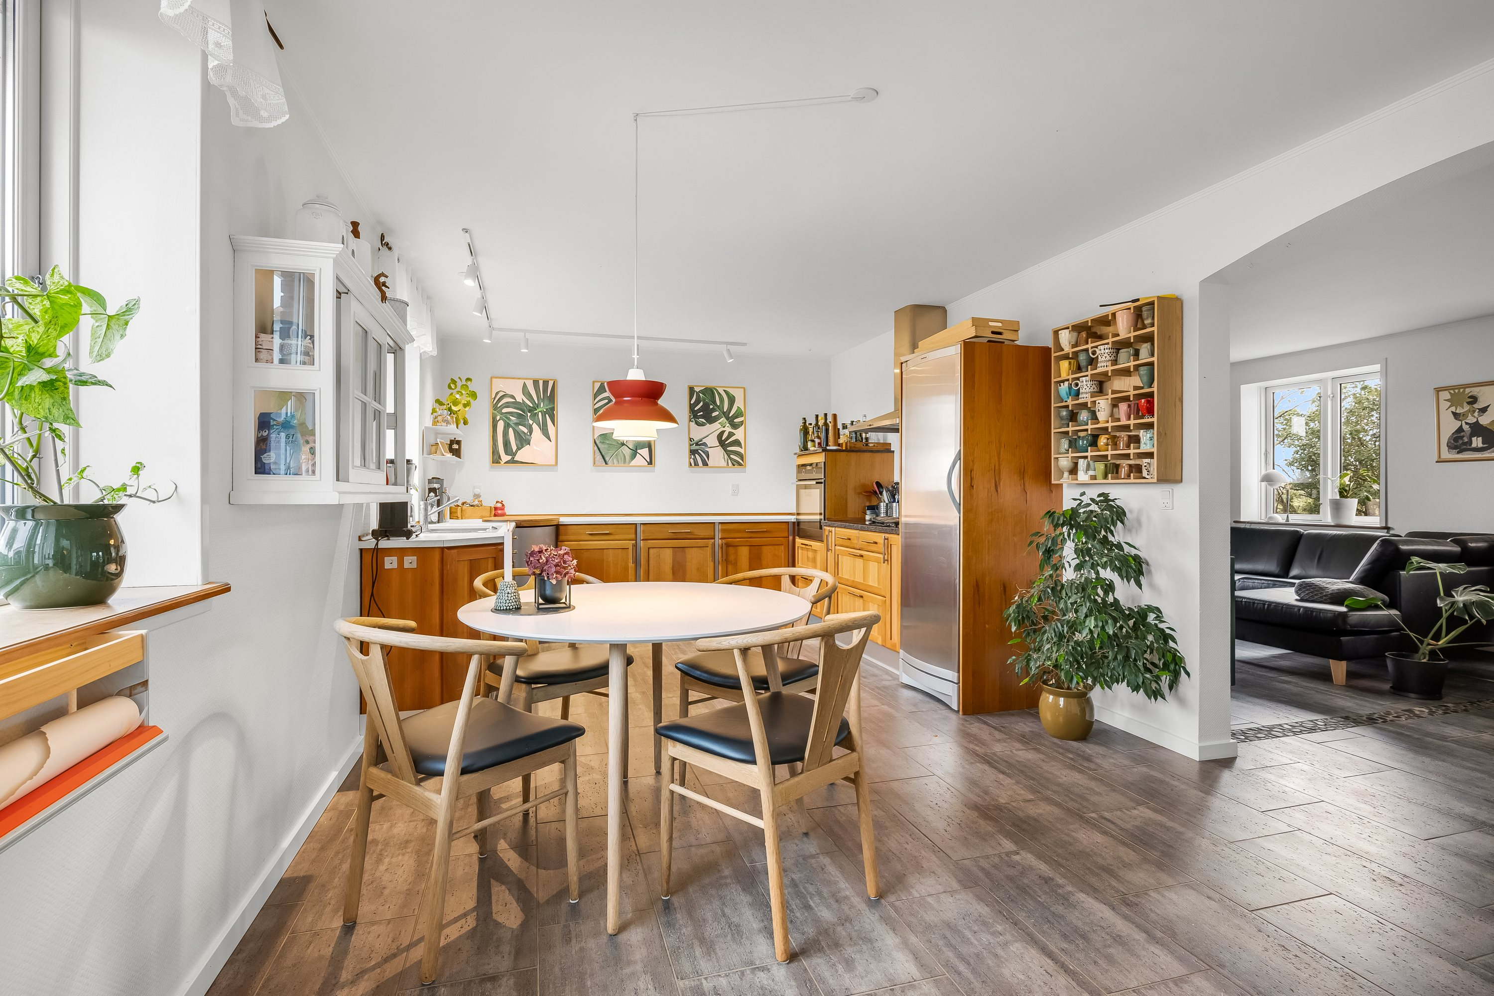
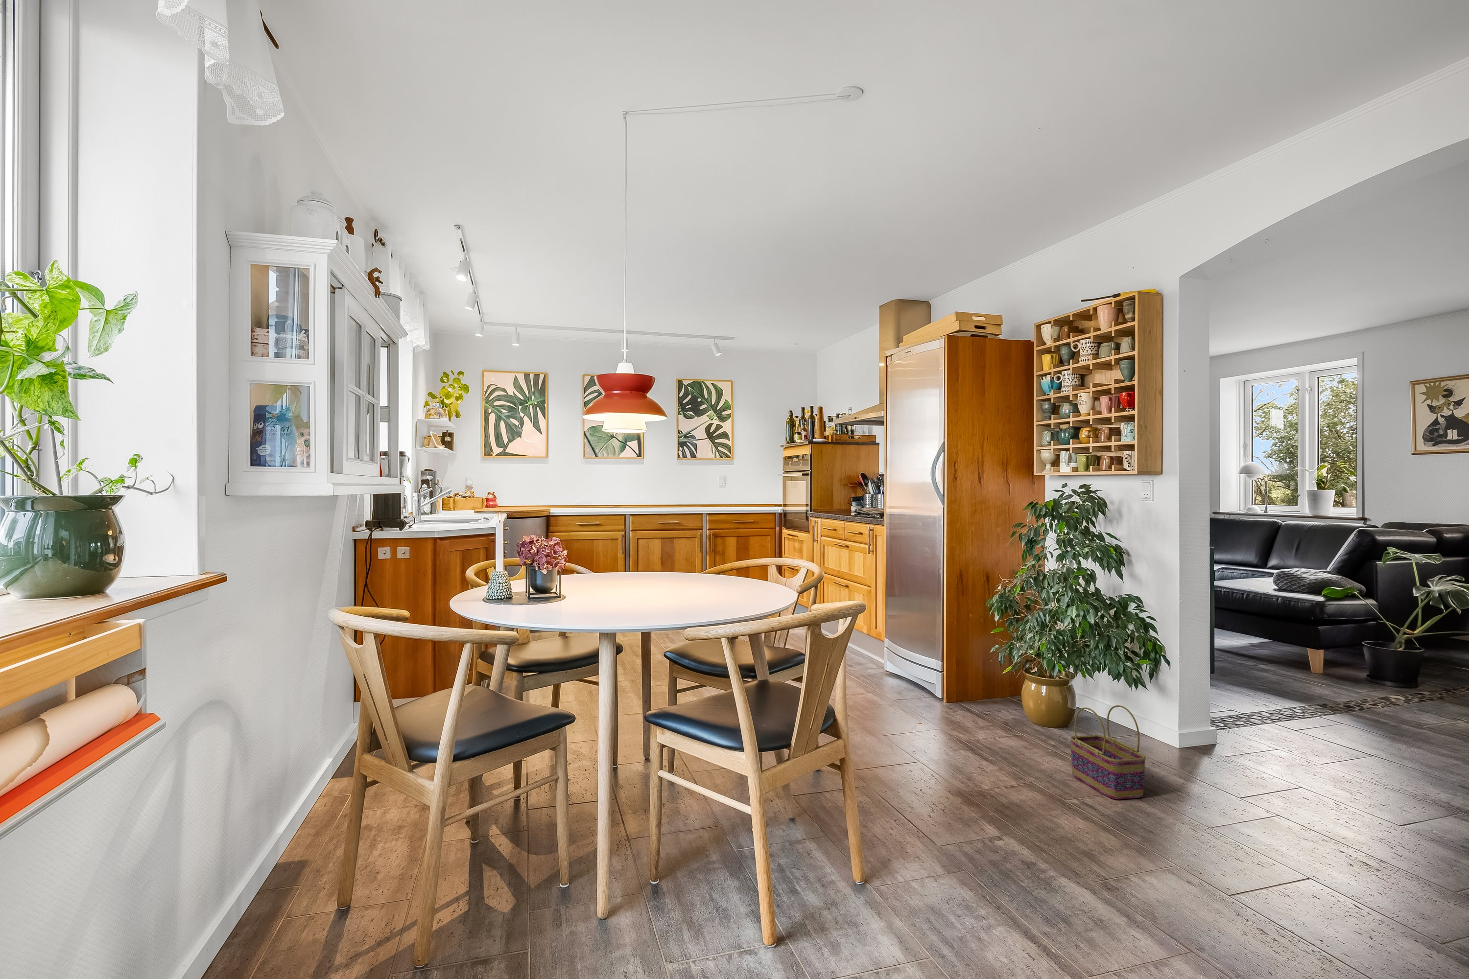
+ basket (1106, 746)
